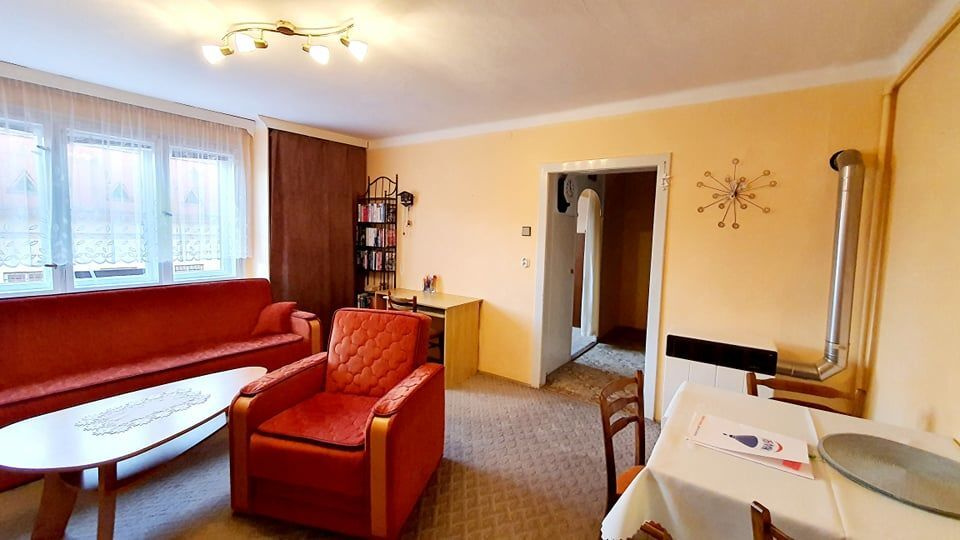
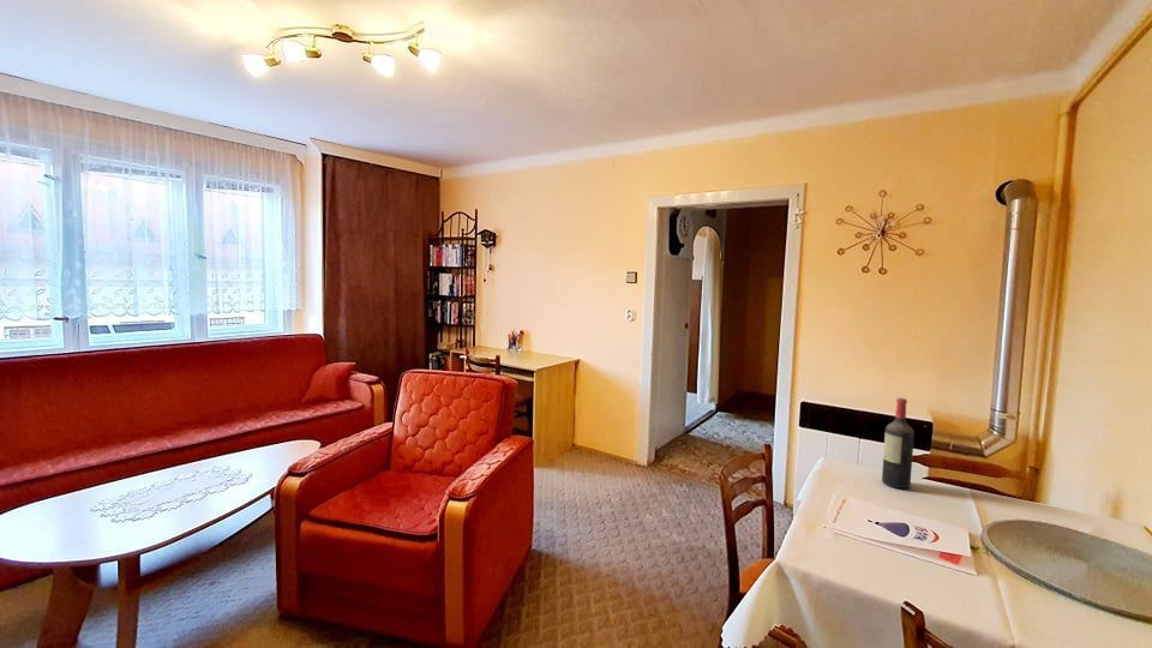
+ wine bottle (899, 442)
